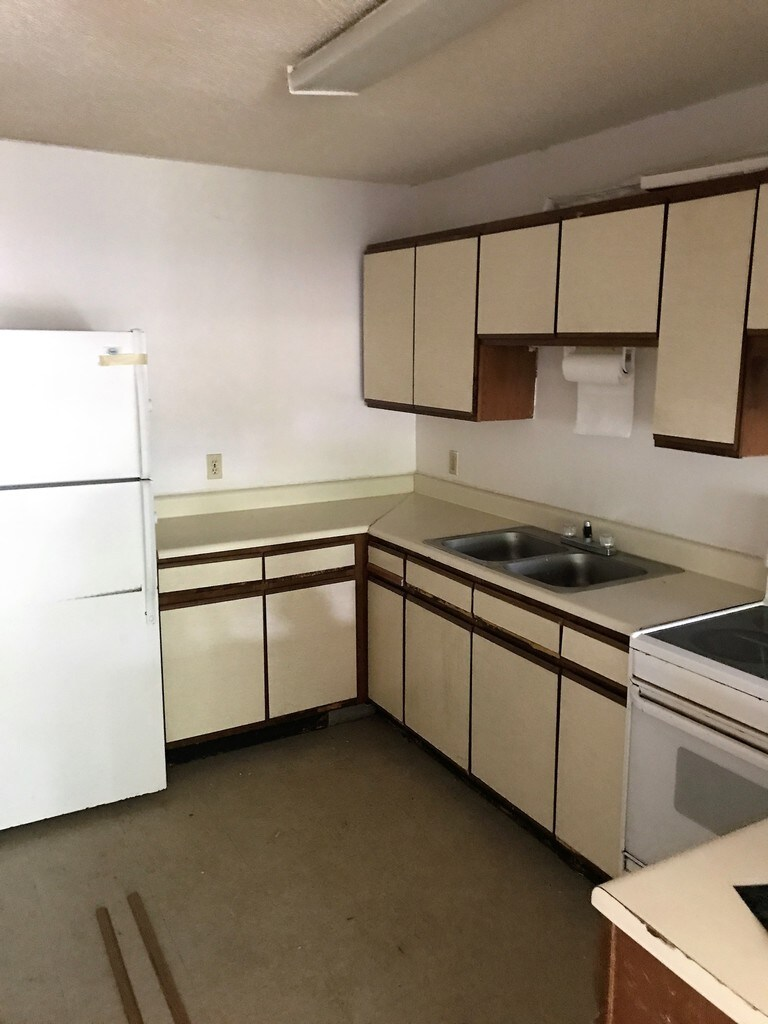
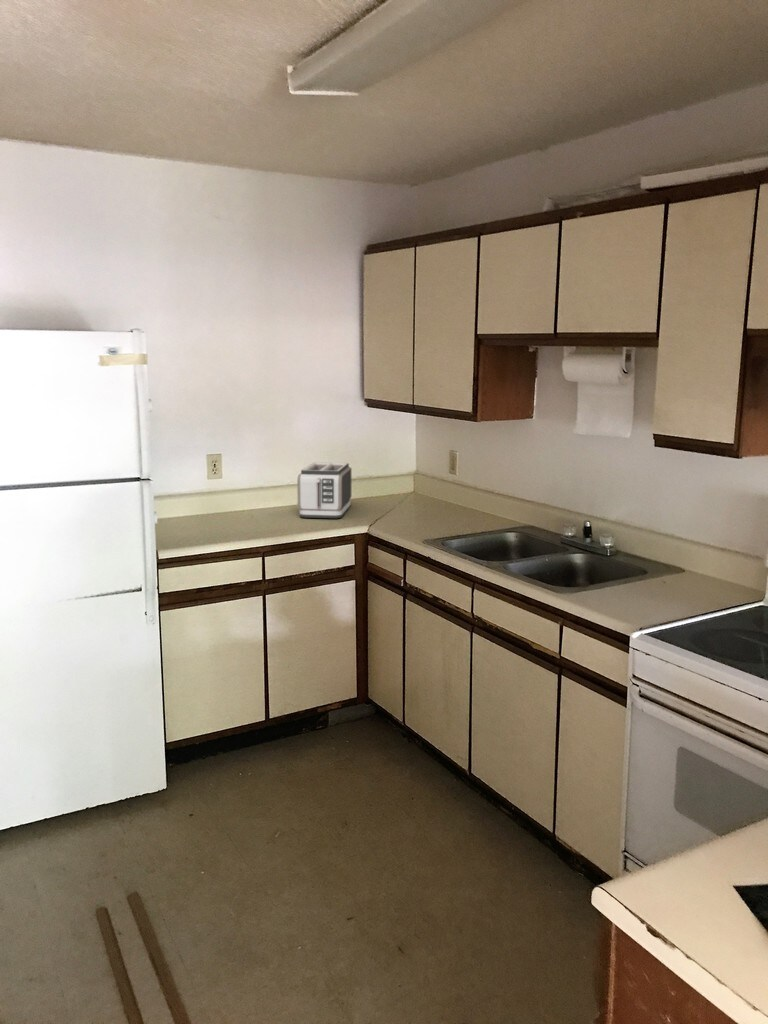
+ toaster (325, 489)
